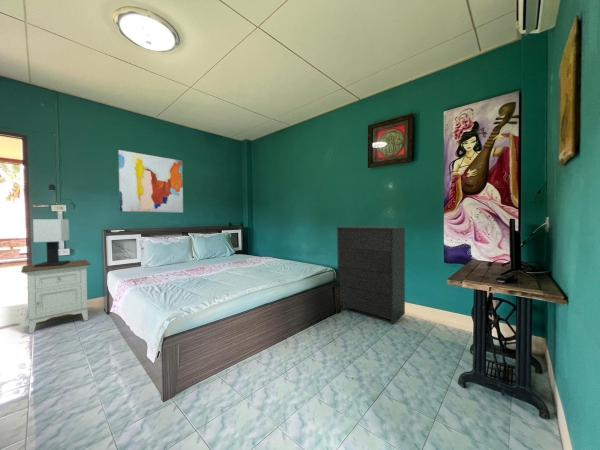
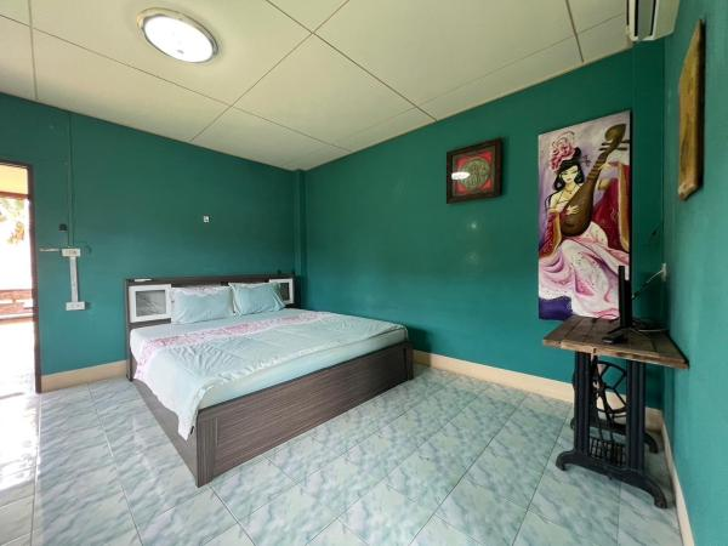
- dresser (369, 269)
- table lamp (52, 241)
- nightstand (58, 293)
- wall art (153, 184)
